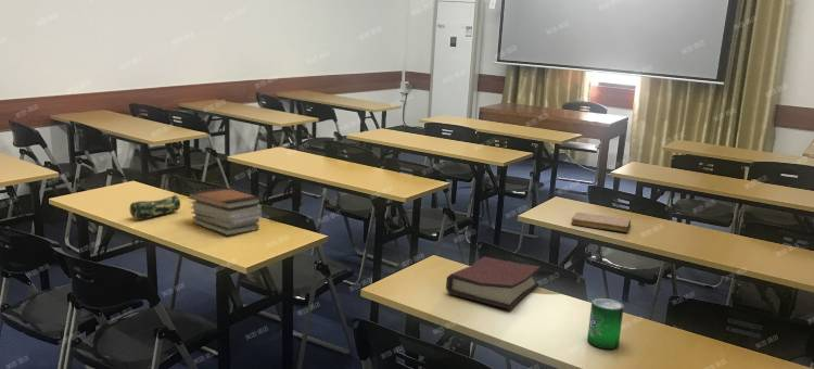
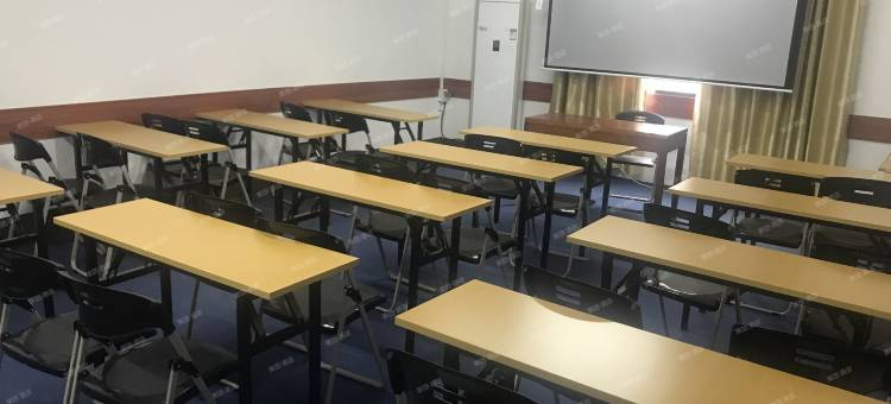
- beverage can (605, 322)
- book stack (225, 211)
- pencil case (156, 206)
- hardback book (494, 278)
- notebook (600, 221)
